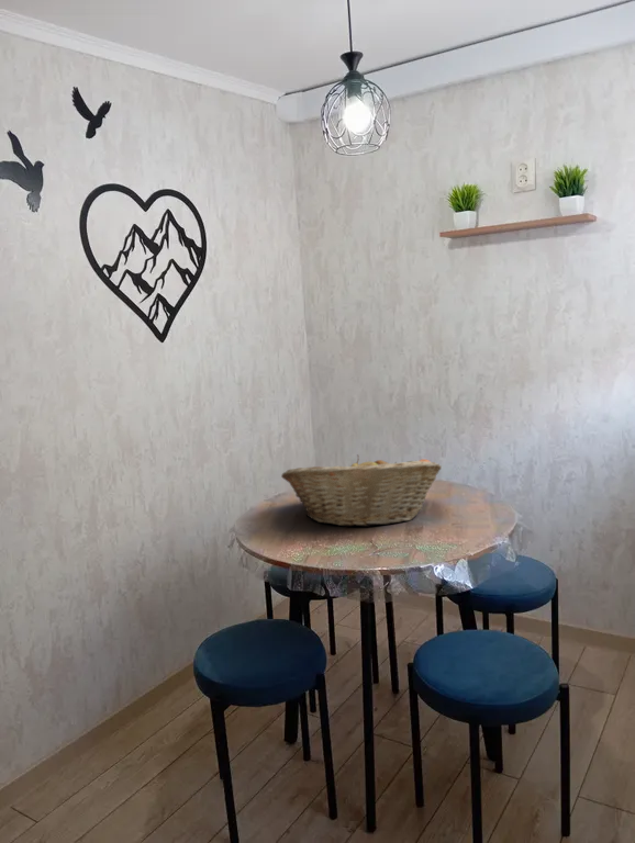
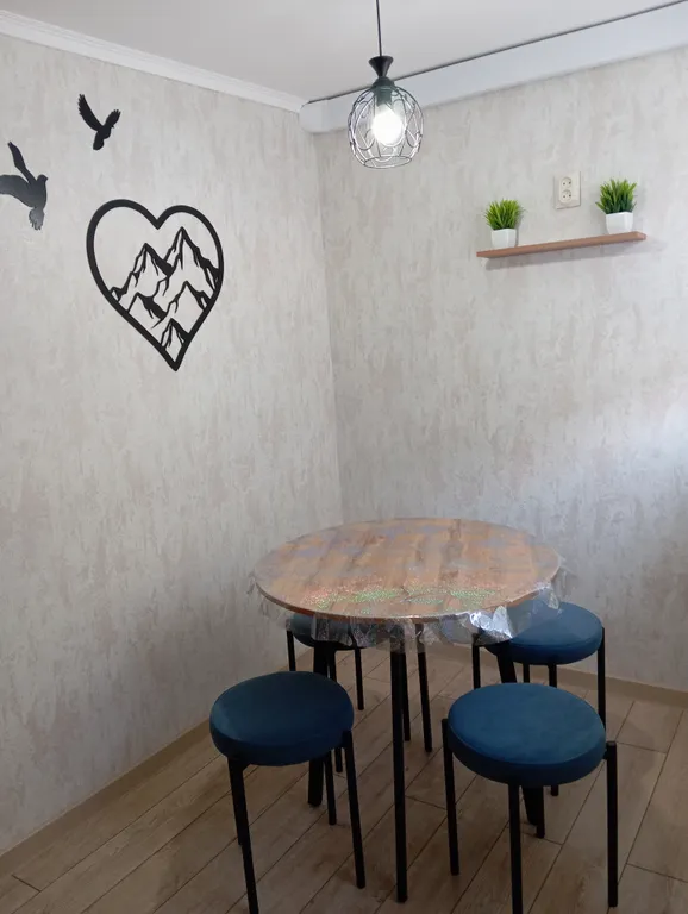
- fruit basket (361, 483)
